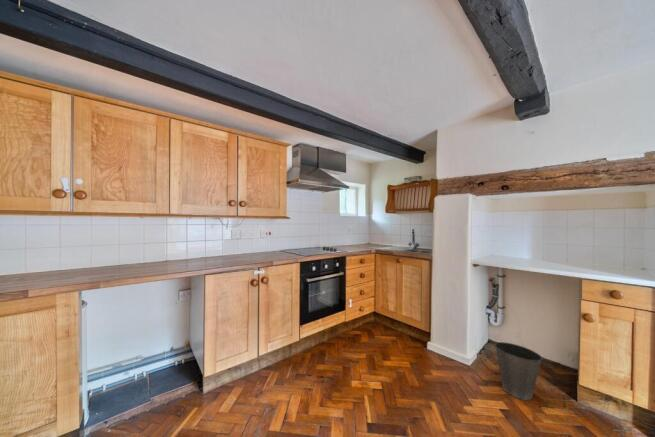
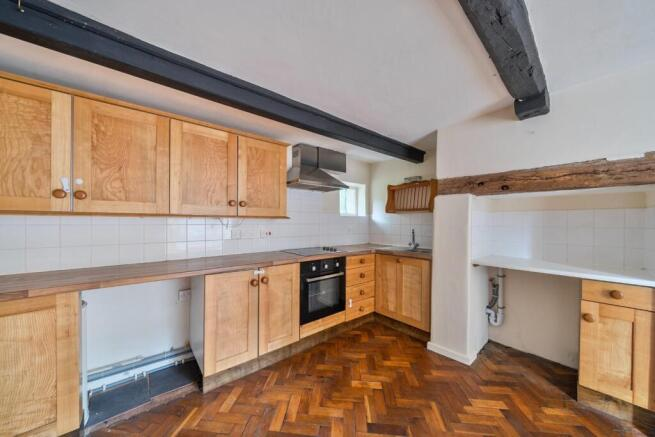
- waste basket (517, 371)
